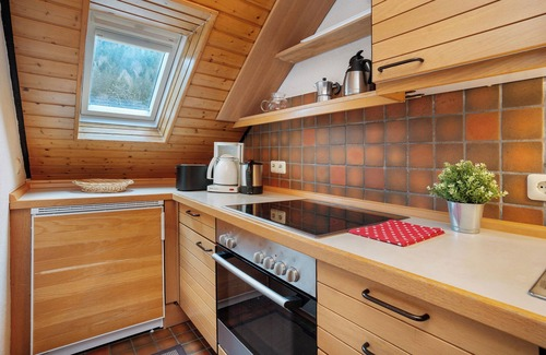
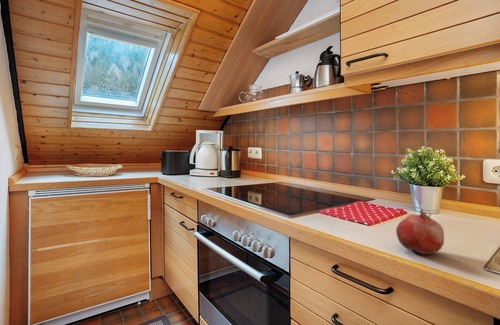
+ fruit (419, 229)
